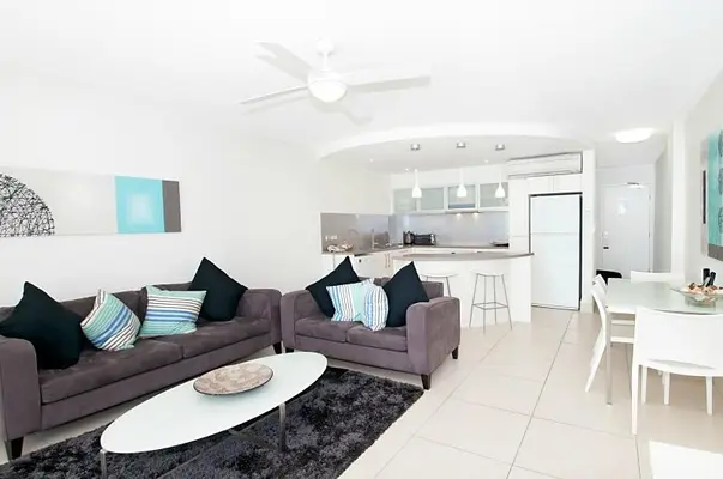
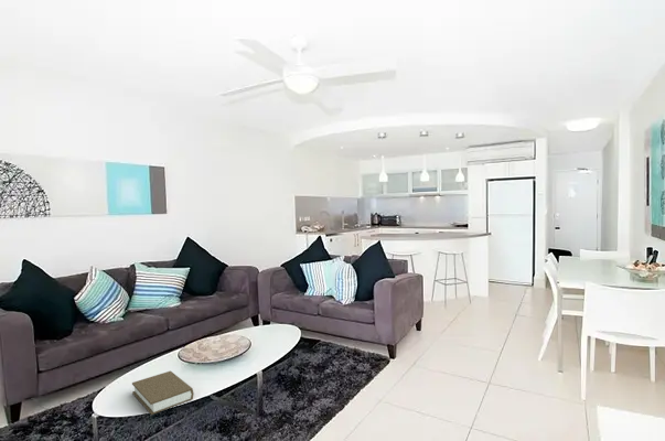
+ book (162, 390)
